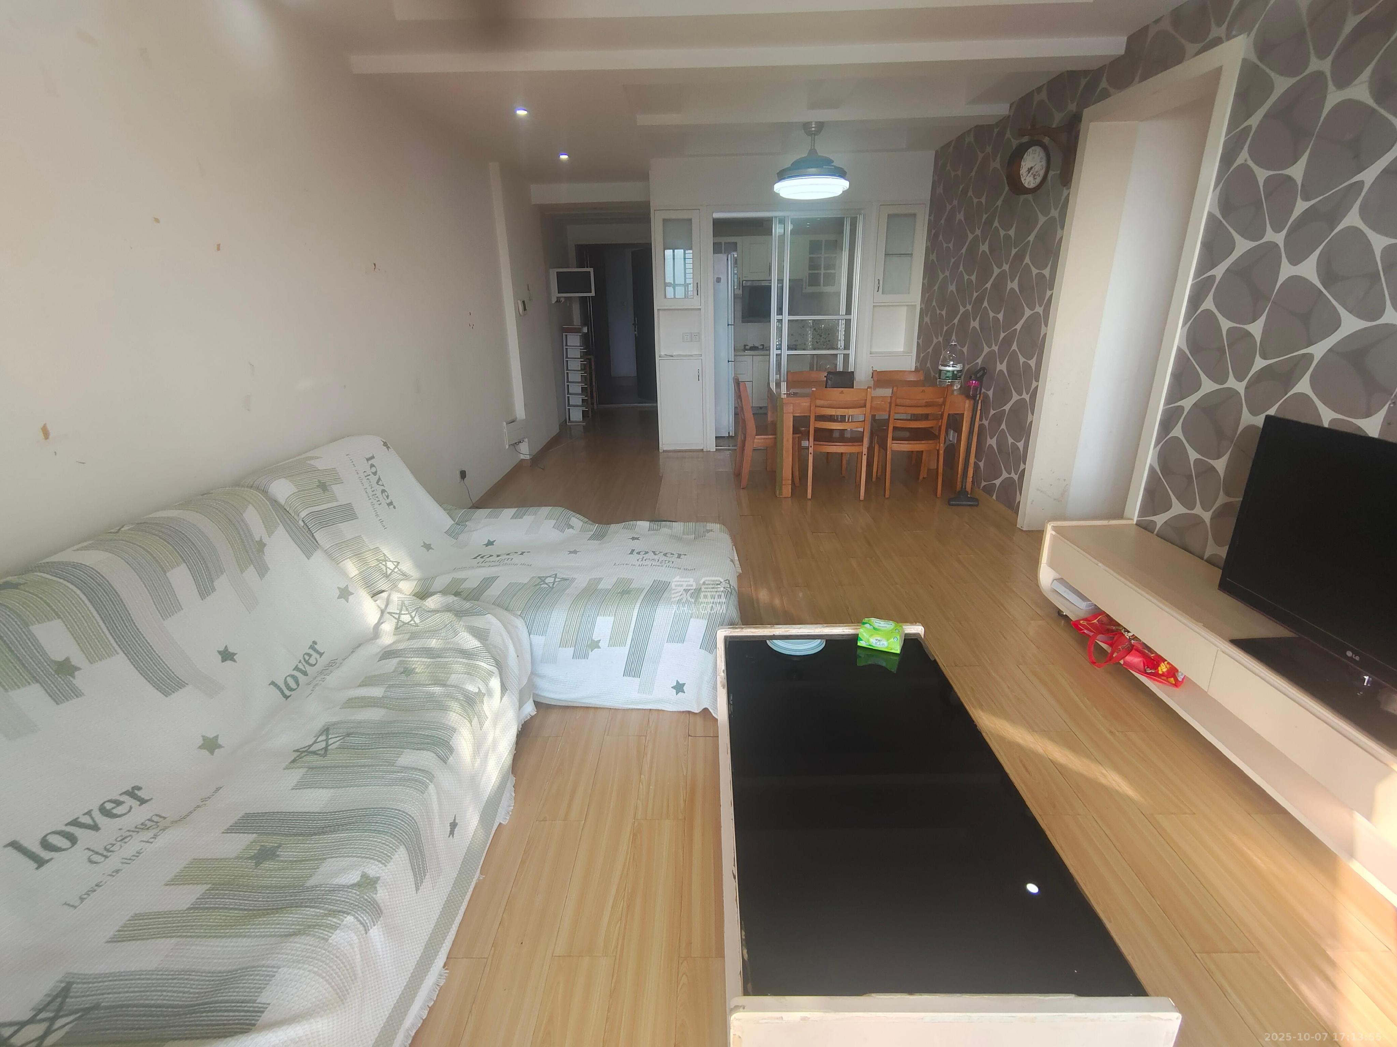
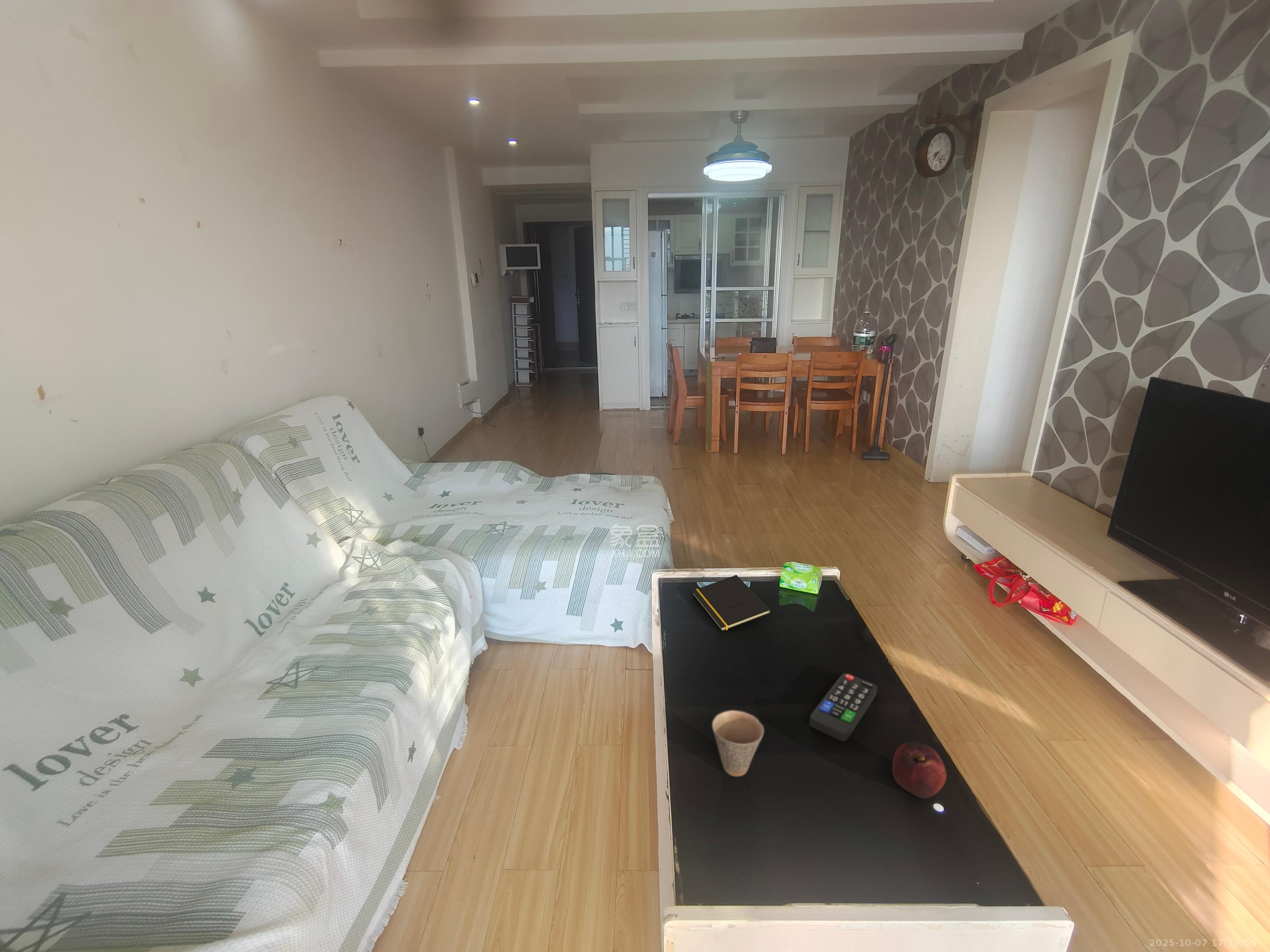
+ fruit (917, 770)
+ cup (736, 746)
+ notepad (730, 602)
+ remote control (844, 704)
